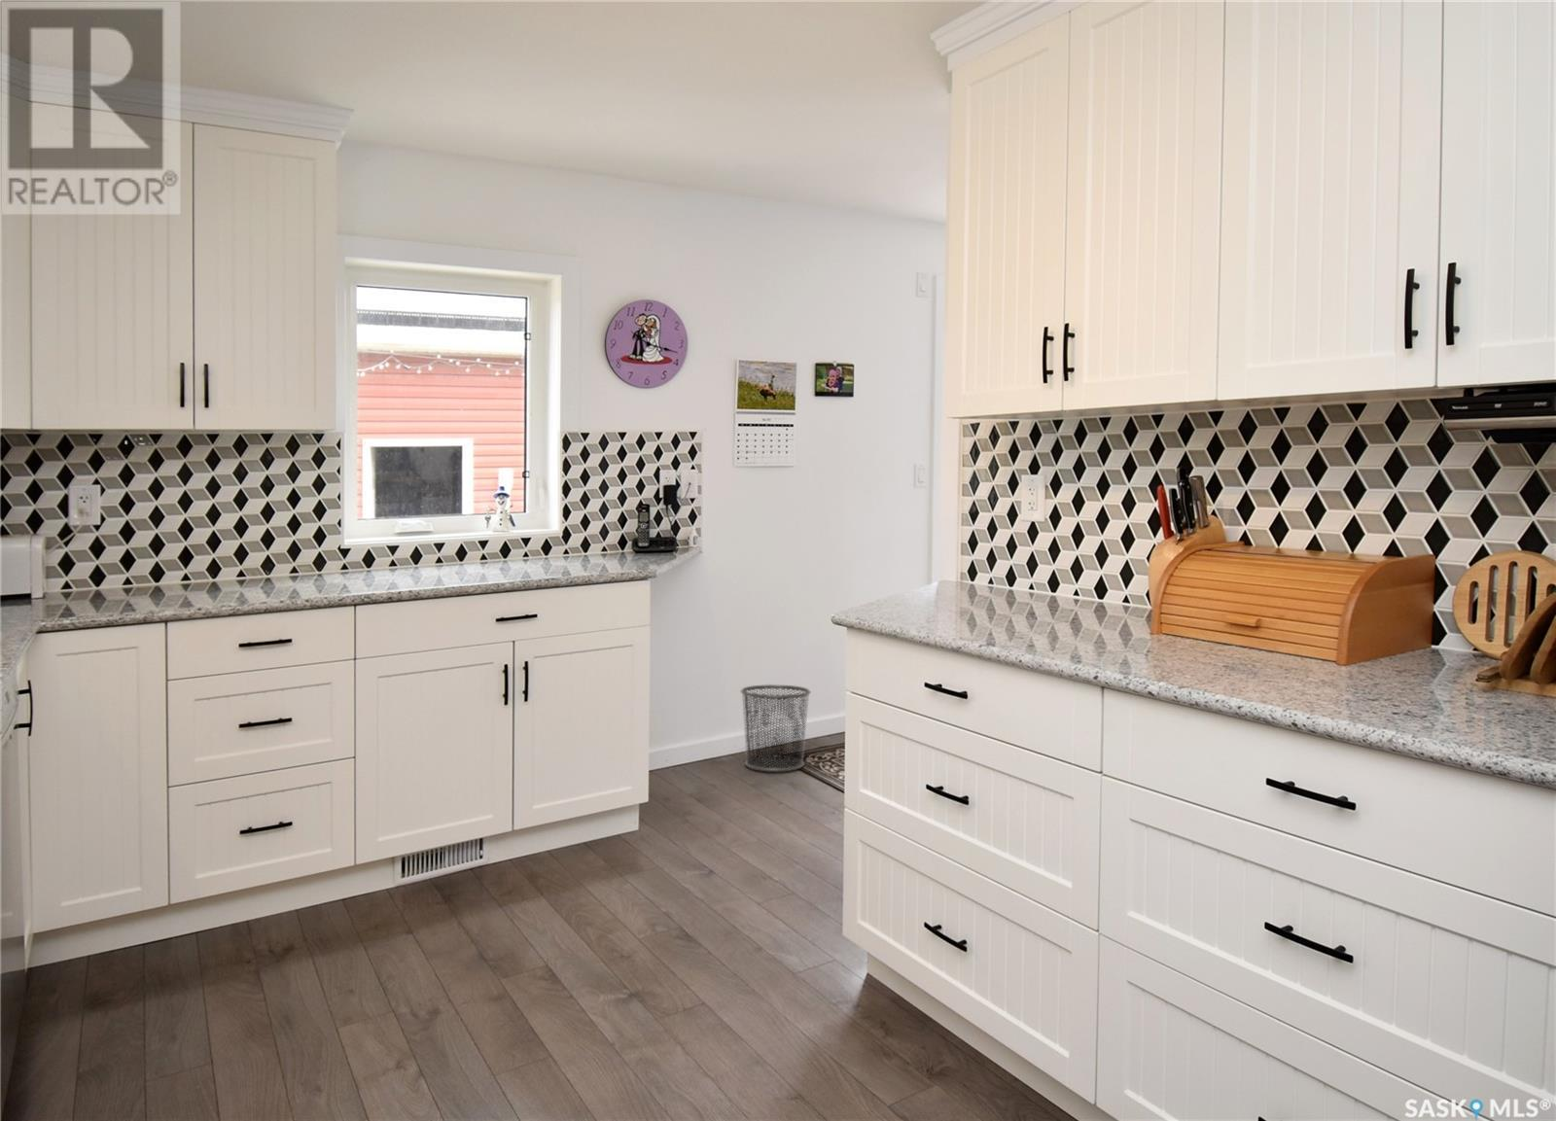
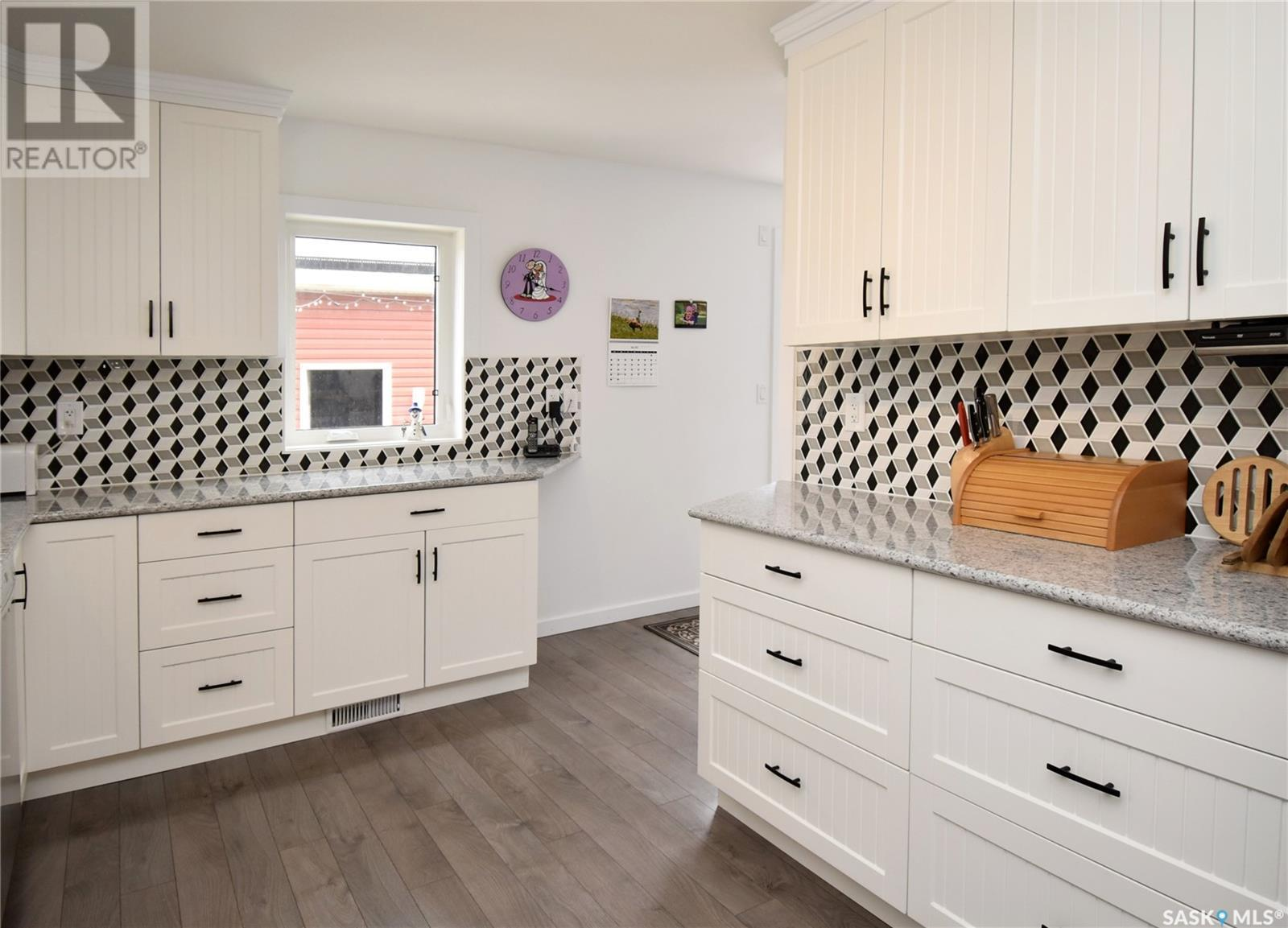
- waste bin (776, 726)
